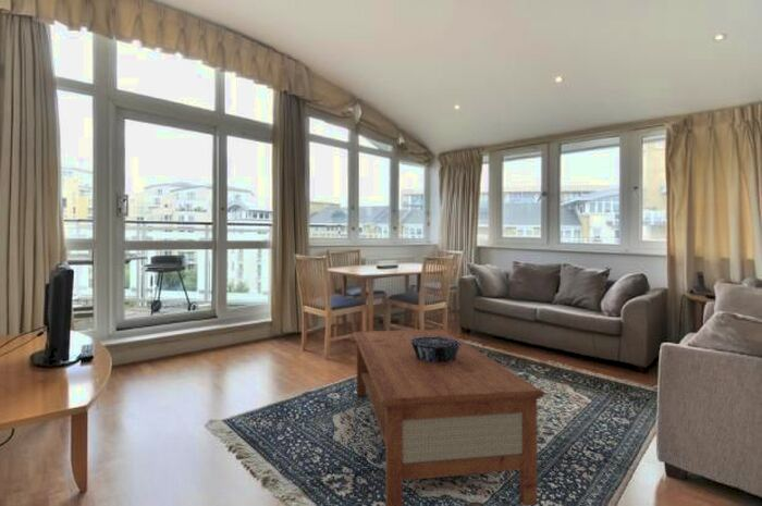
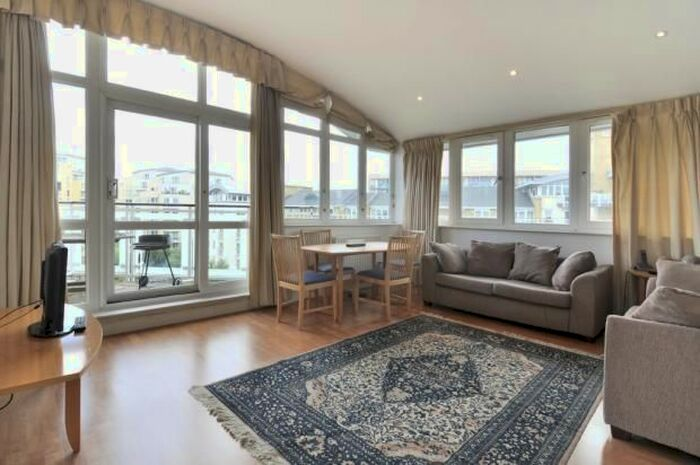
- decorative bowl (434, 348)
- coffee table (422, 395)
